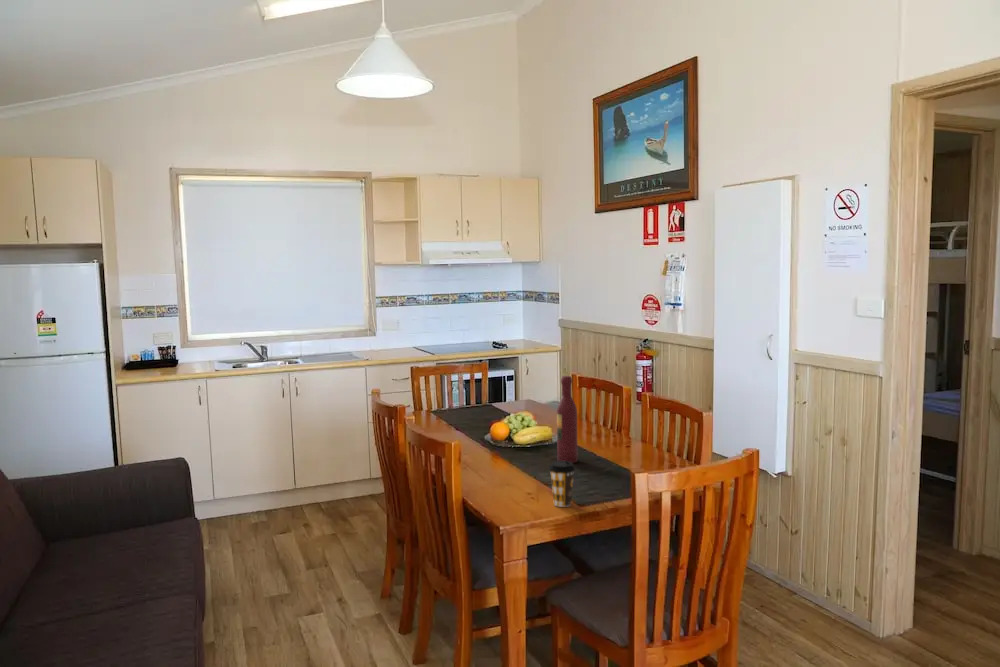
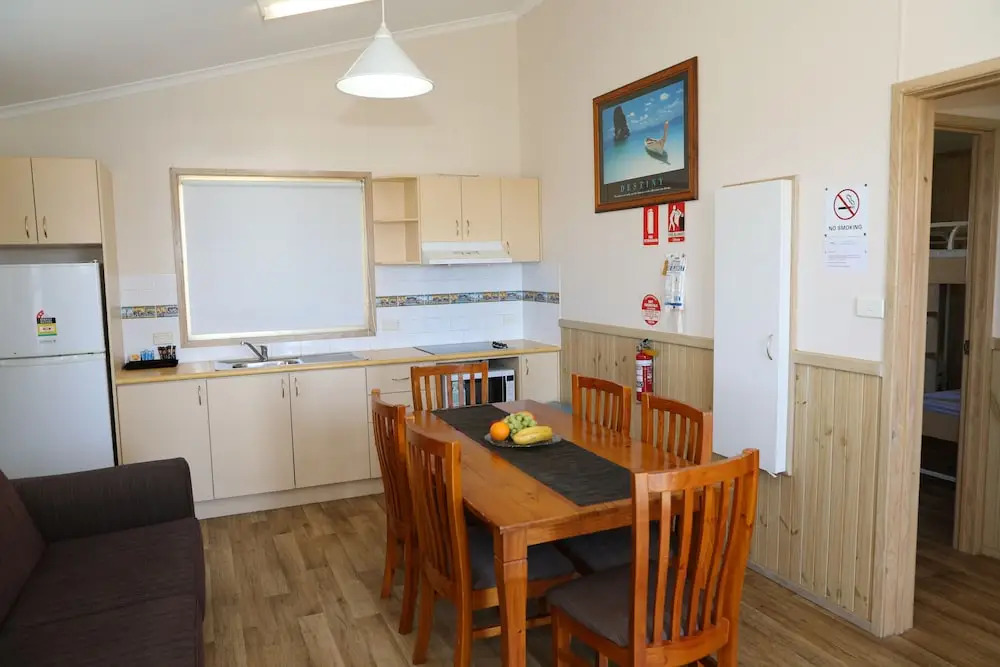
- coffee cup (562, 483)
- wine bottle (567, 418)
